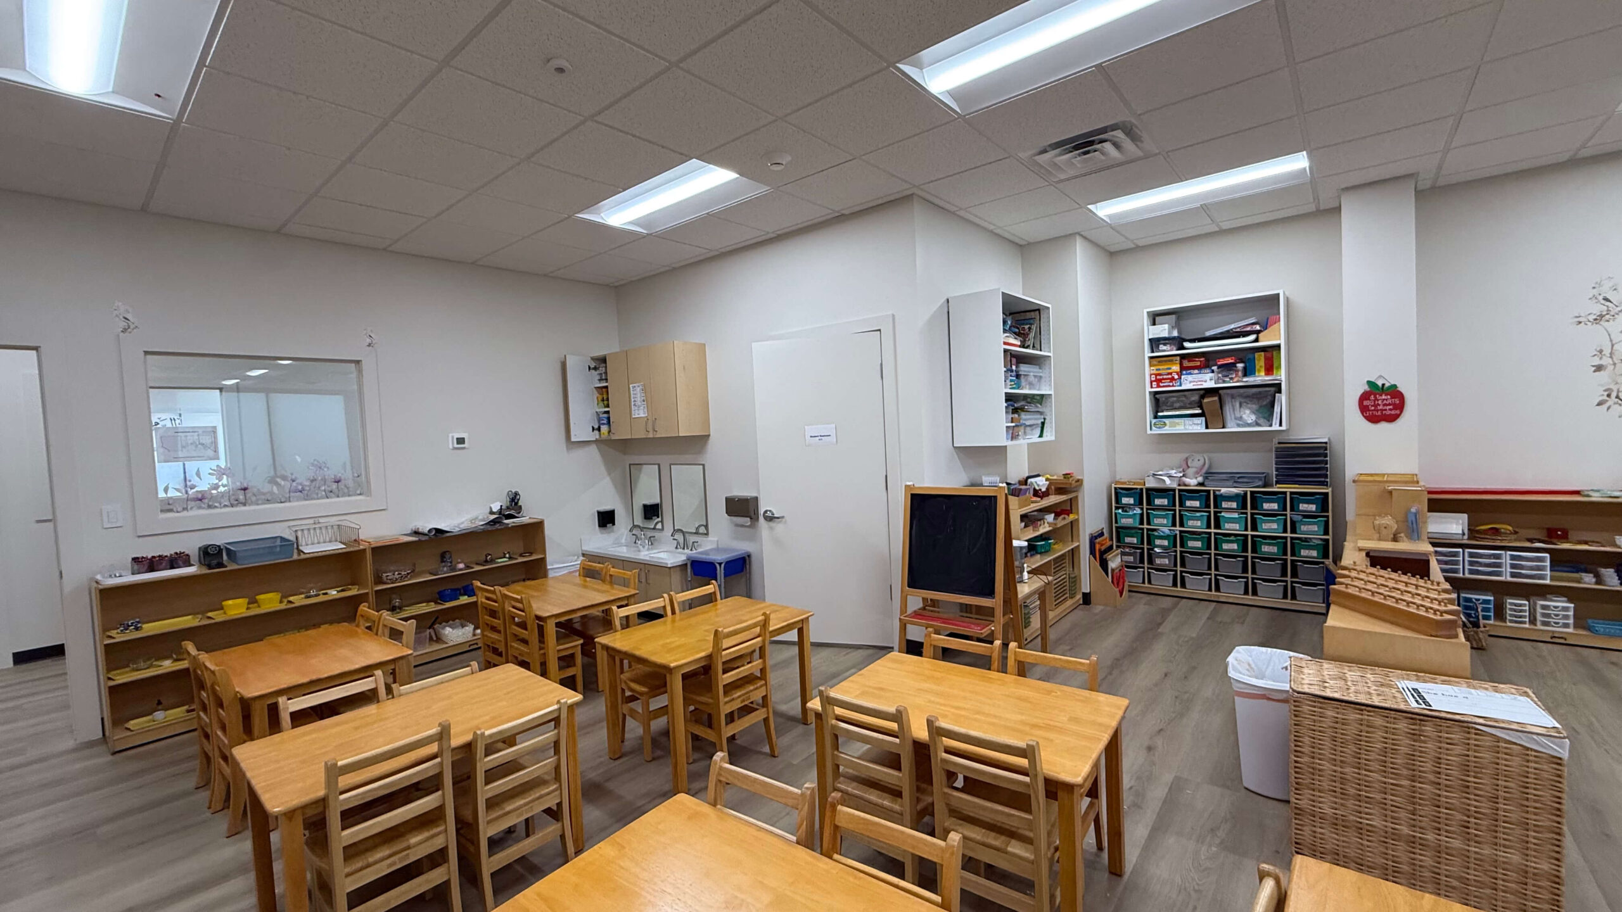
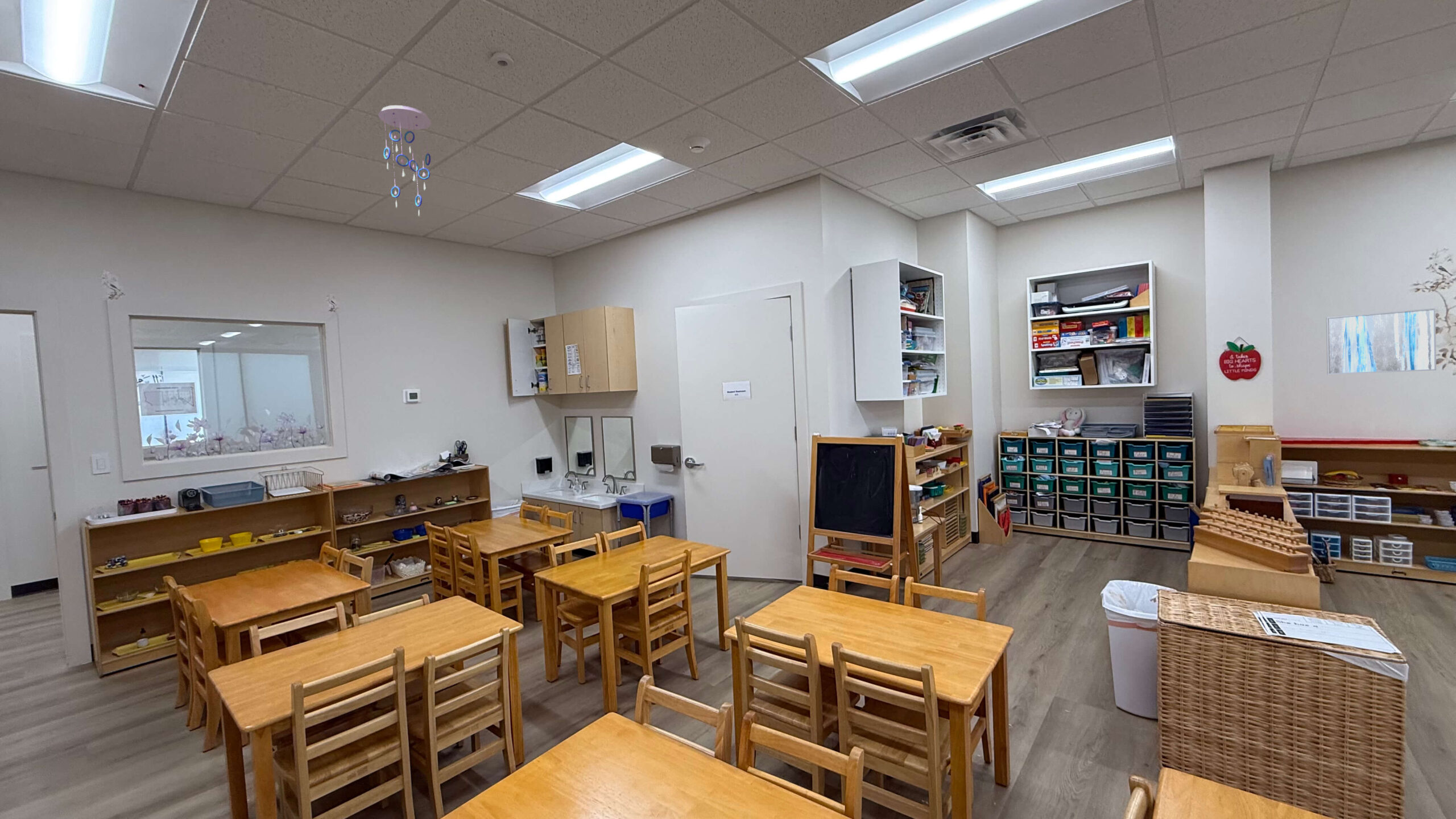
+ wall art (1379, 342)
+ ceiling mobile (408, 164)
